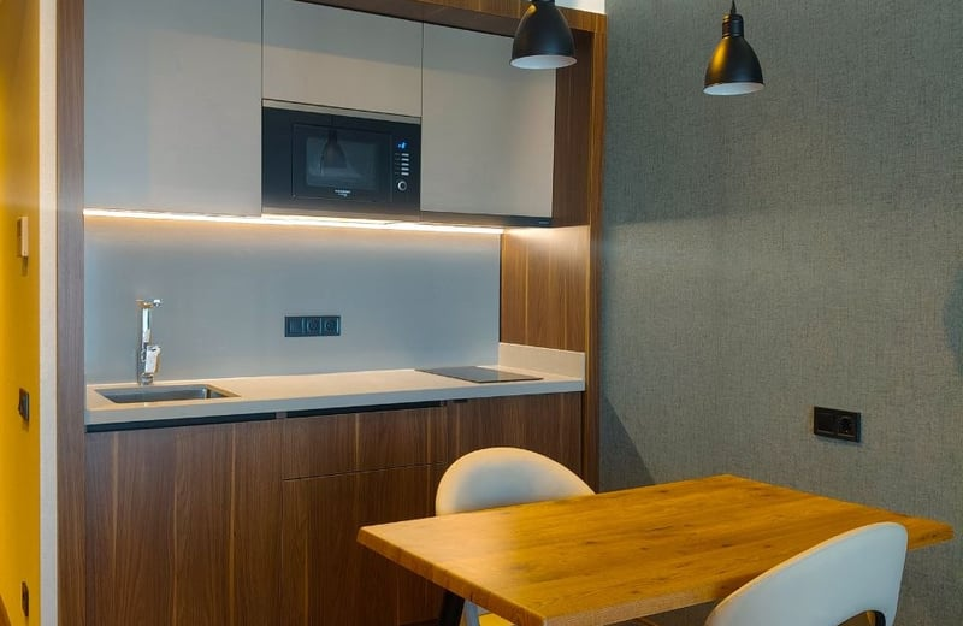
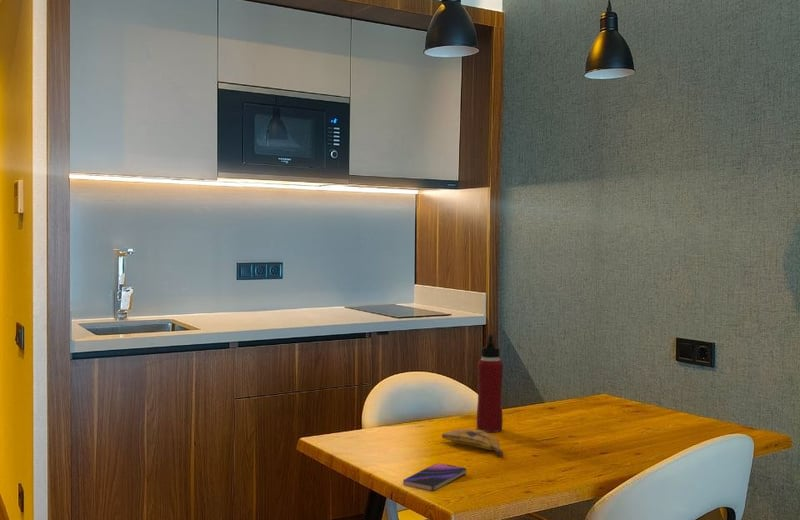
+ banana (476, 439)
+ smartphone (435, 476)
+ water bottle (490, 381)
